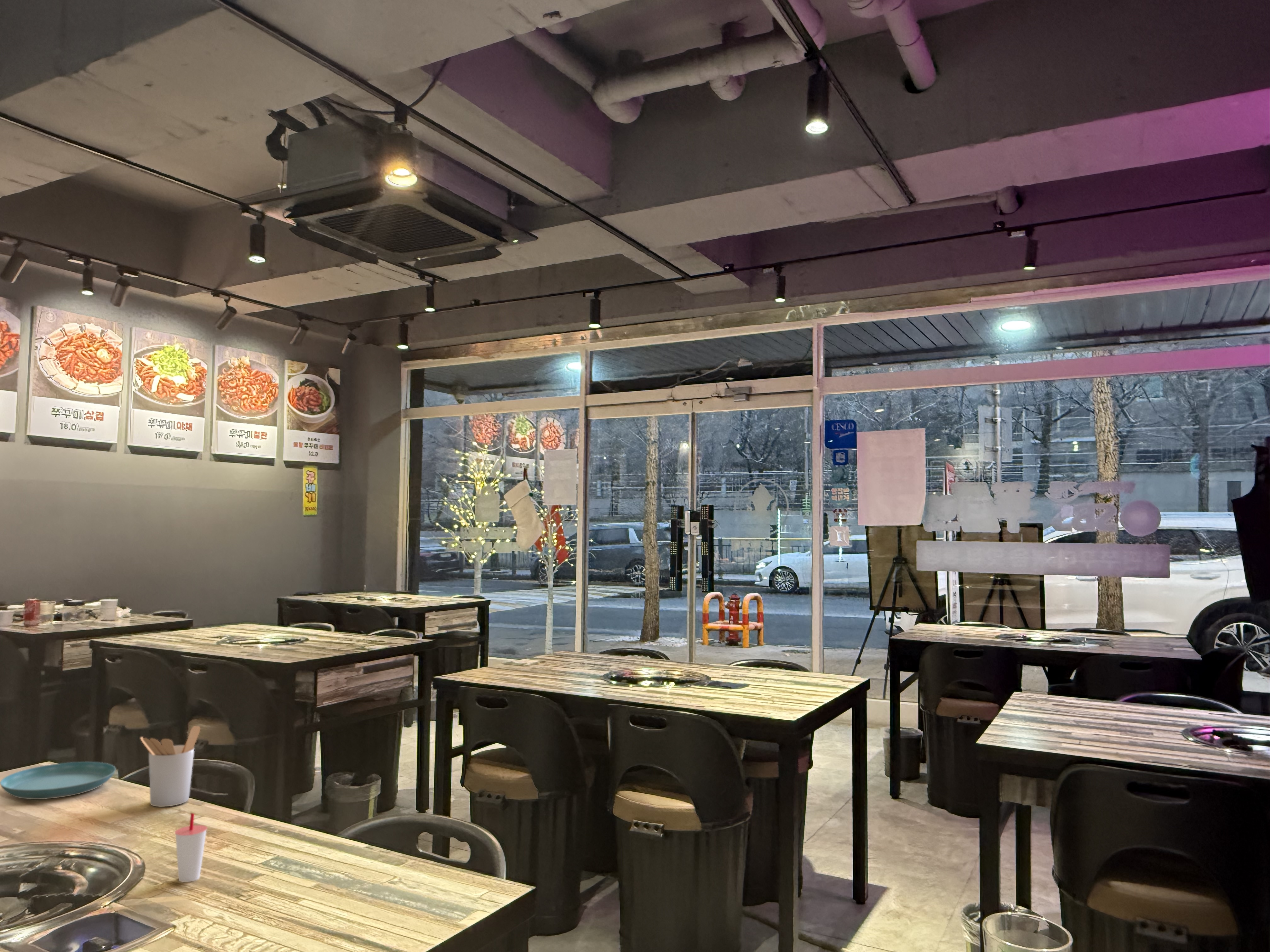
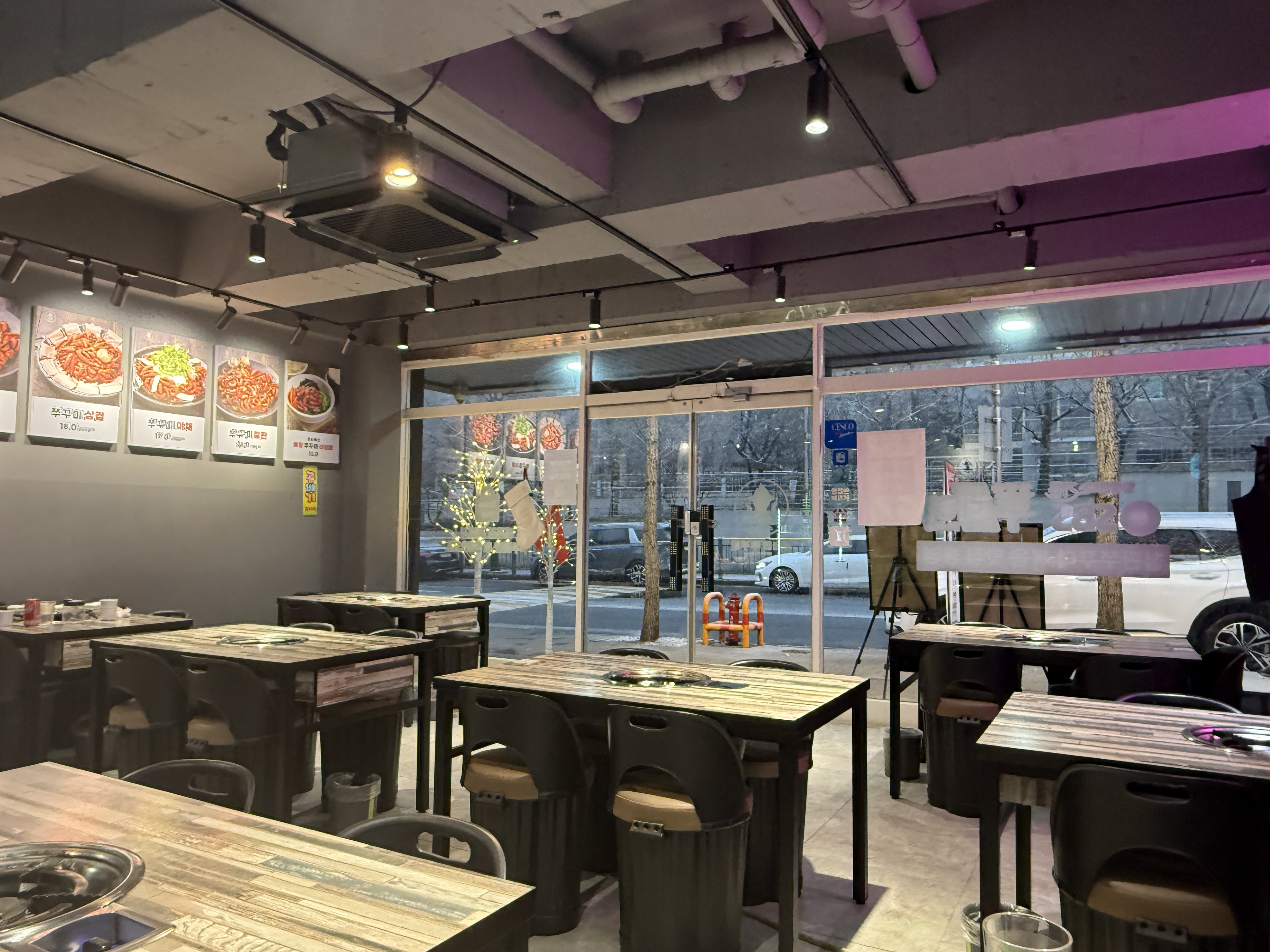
- utensil holder (167, 766)
- cup (191, 846)
- saucer (59, 781)
